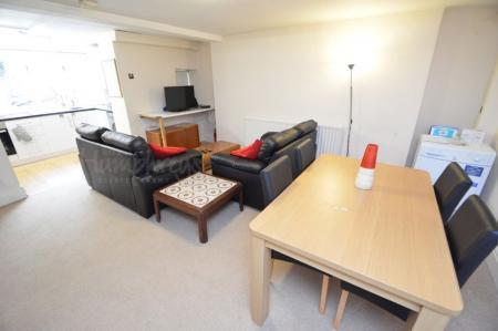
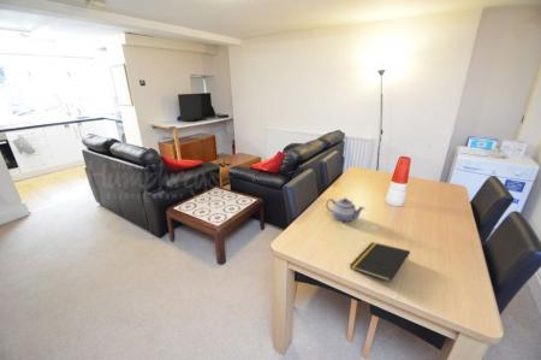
+ teapot (344, 208)
+ notepad (380, 259)
